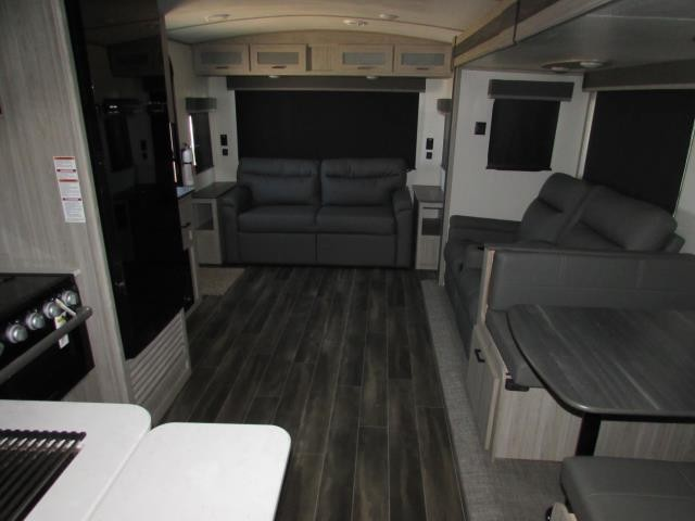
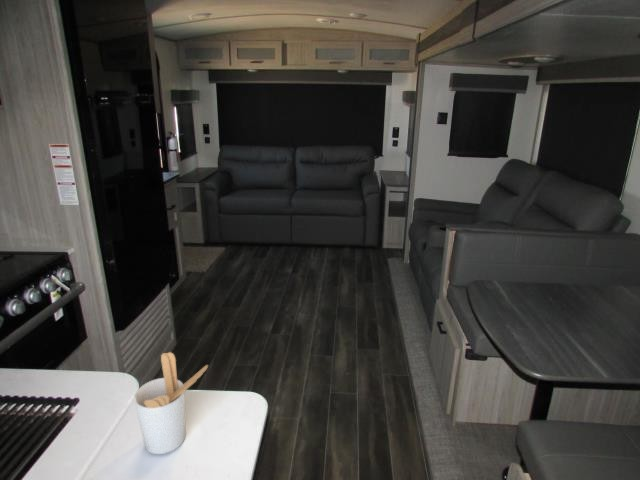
+ utensil holder (173, 404)
